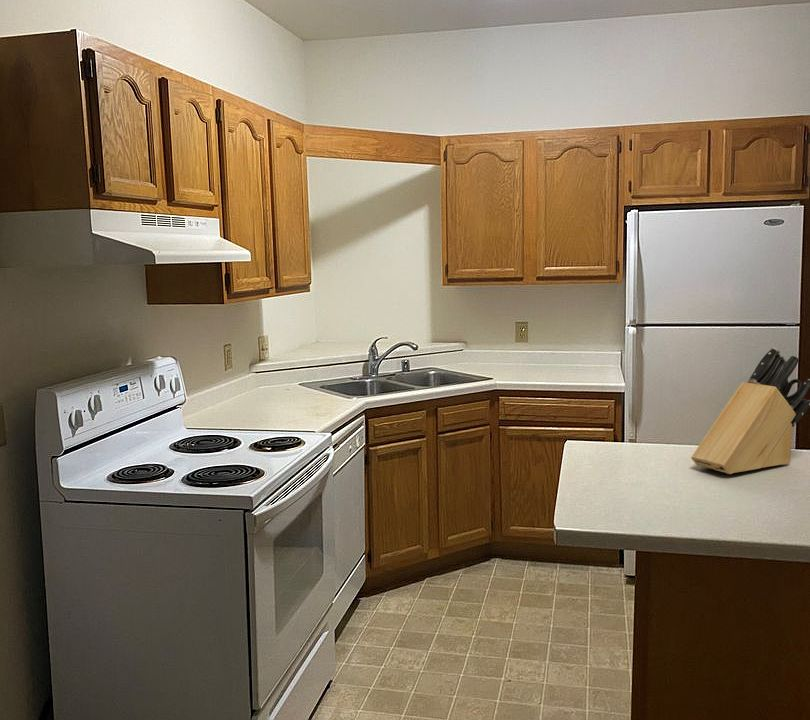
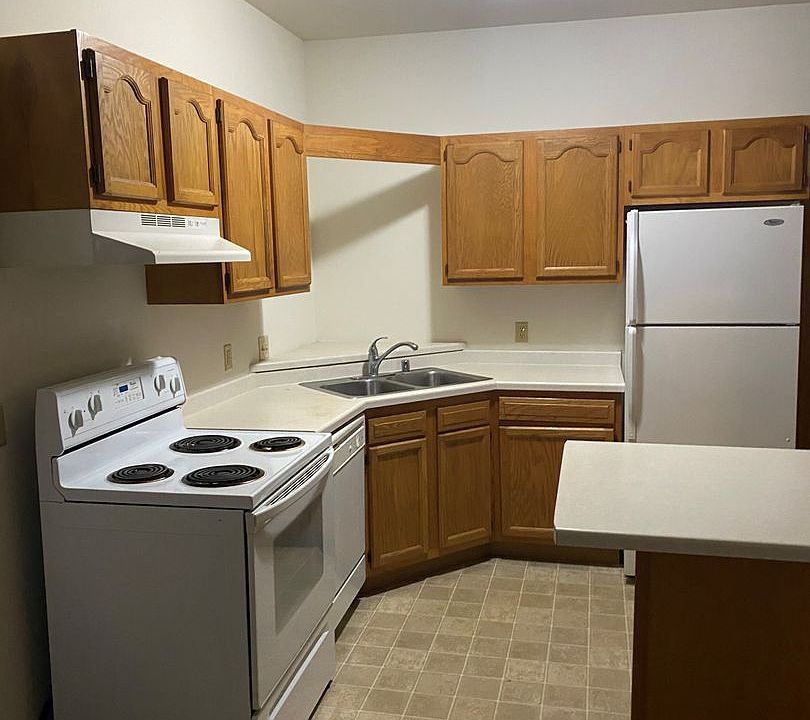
- knife block (754, 407)
